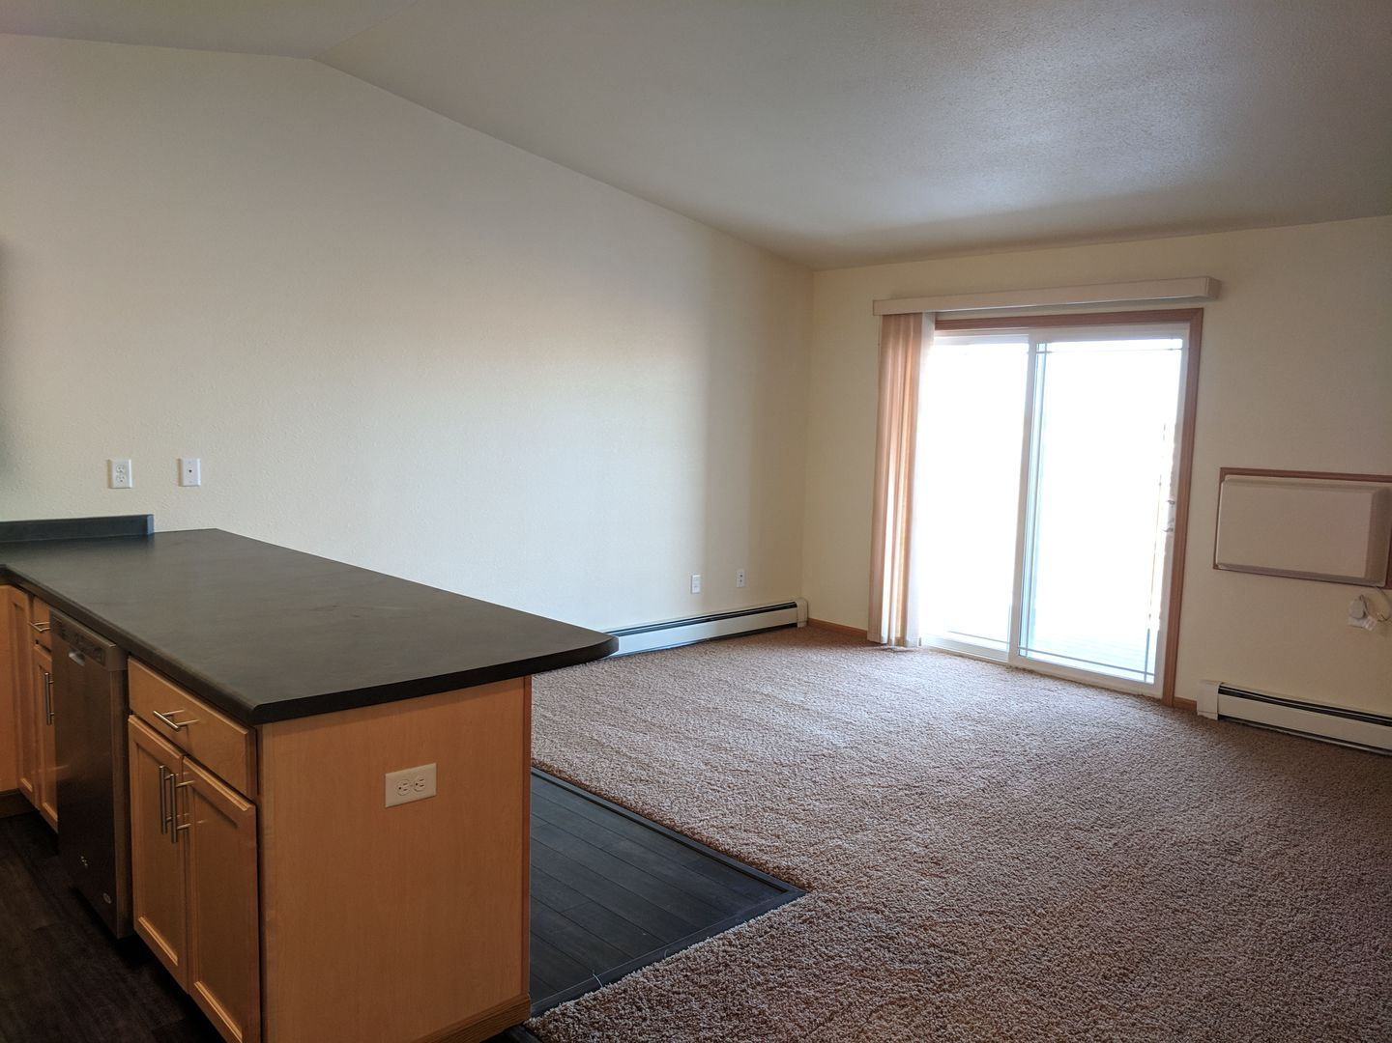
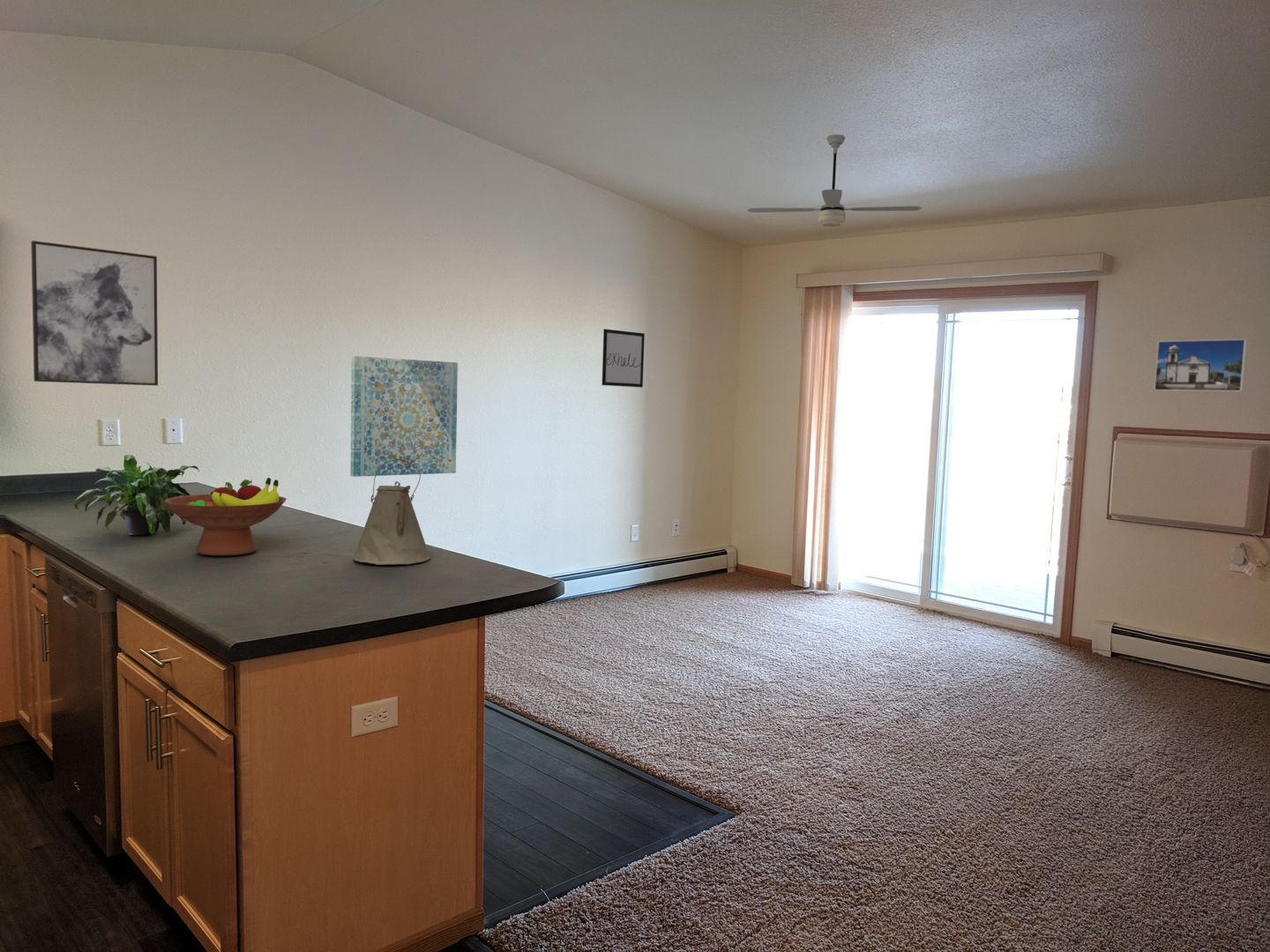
+ kettle (396, 510)
+ ceiling fan (833, 180)
+ wall art (97, 316)
+ potted plant (138, 494)
+ wall art (624, 359)
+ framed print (1199, 365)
+ wall art (406, 417)
+ fruit bowl (227, 515)
